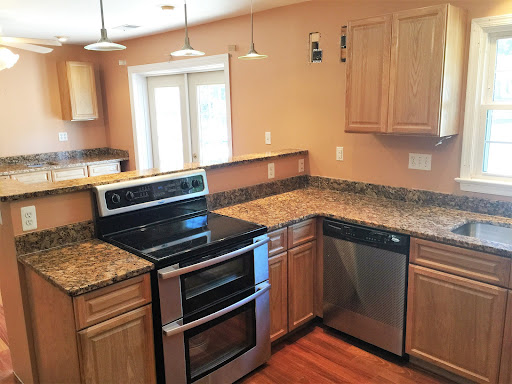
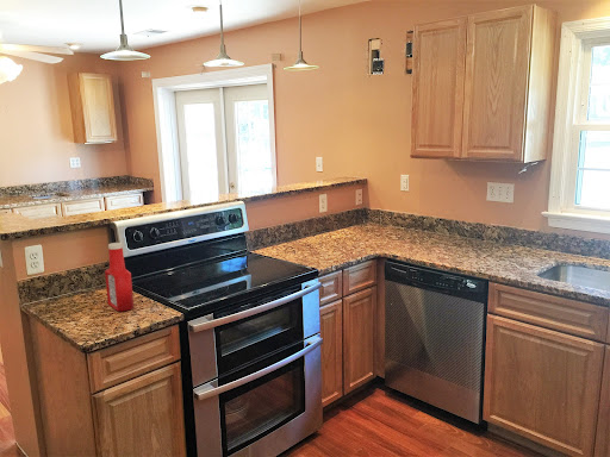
+ soap bottle (118, 275)
